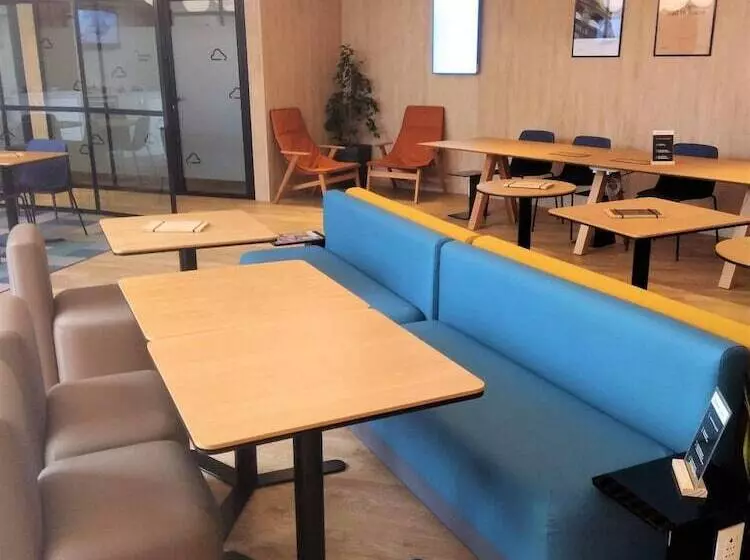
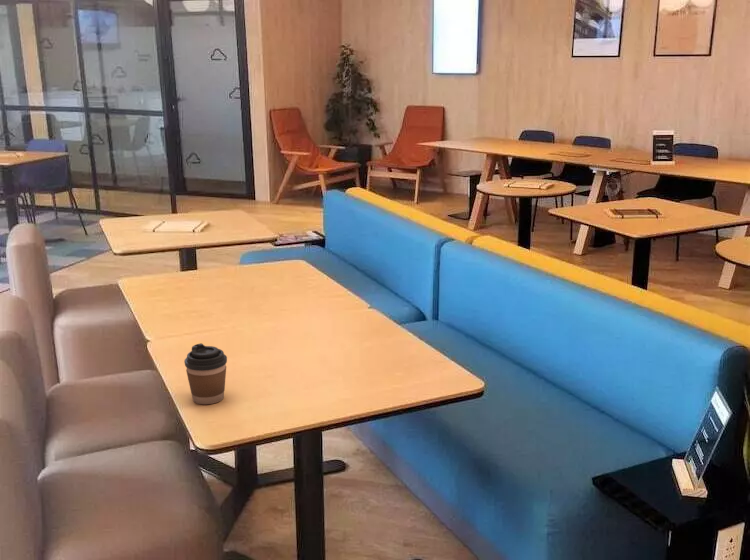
+ coffee cup (206, 372)
